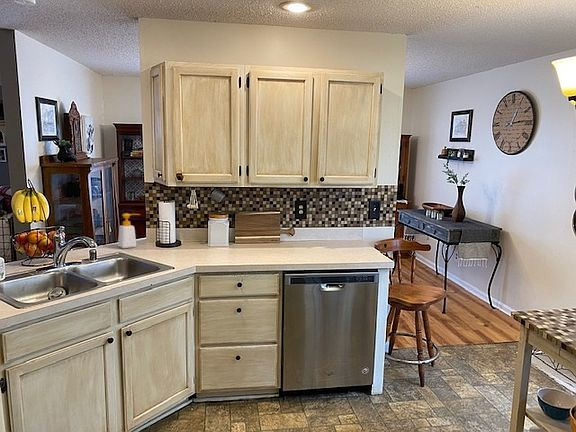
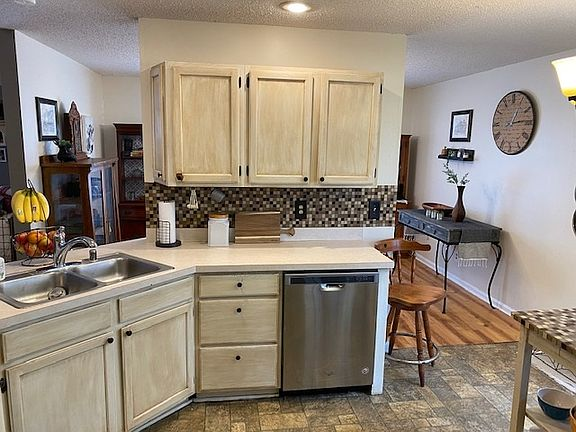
- soap bottle (130, 229)
